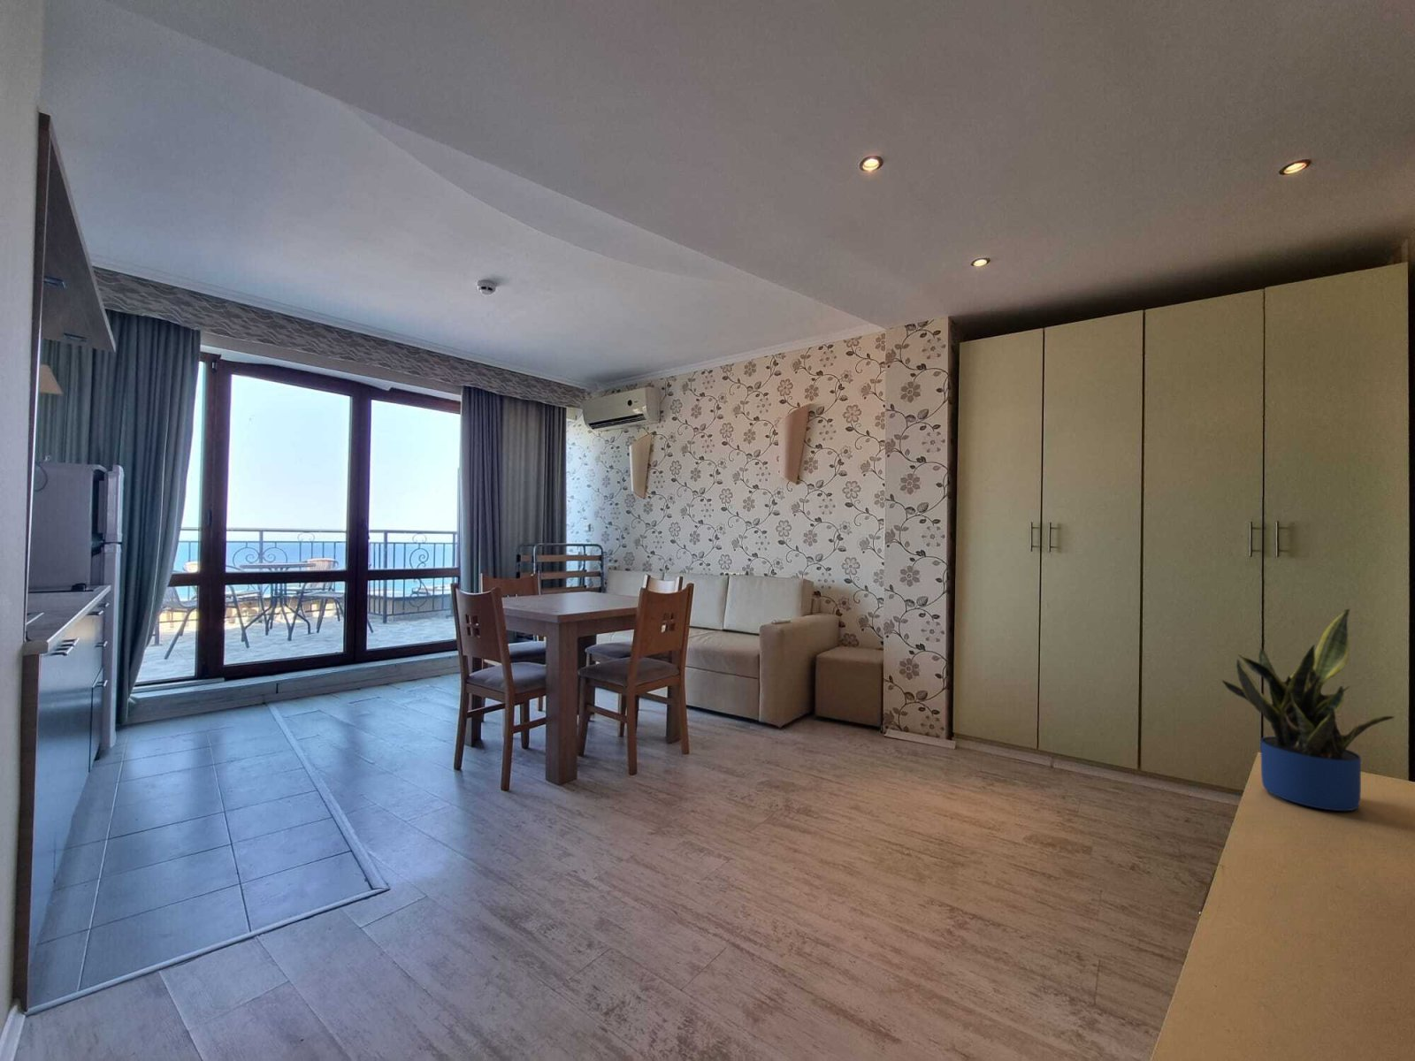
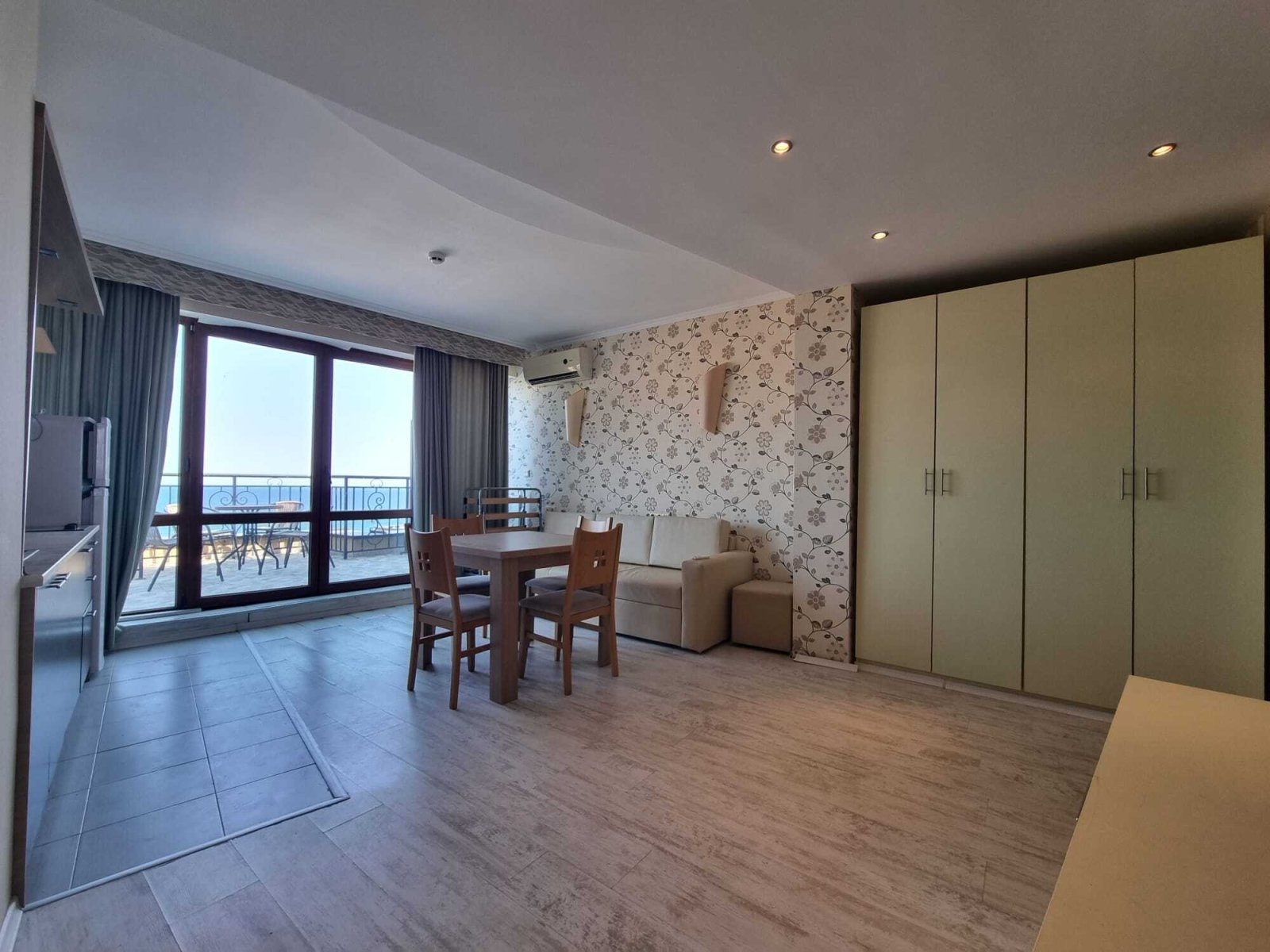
- potted plant (1302, 699)
